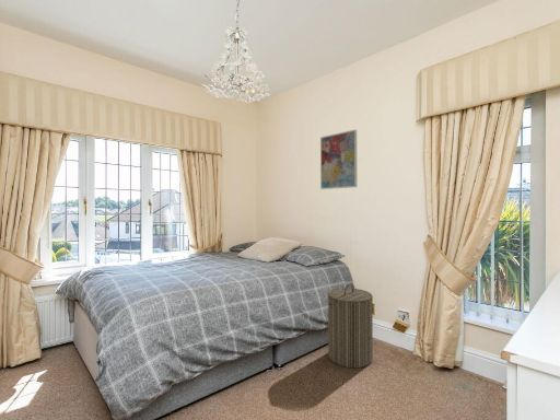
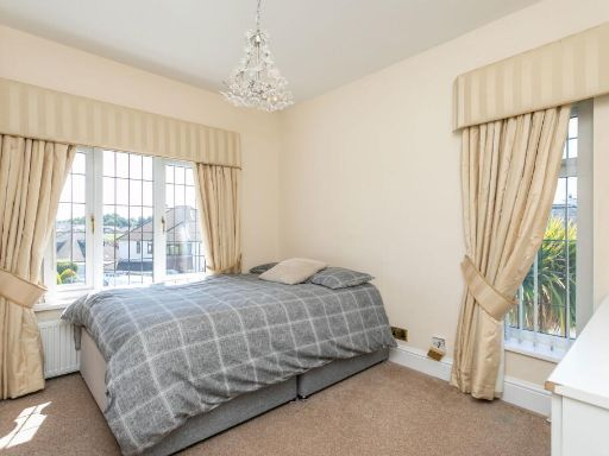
- laundry hamper (350, 319)
- wall art (337, 161)
